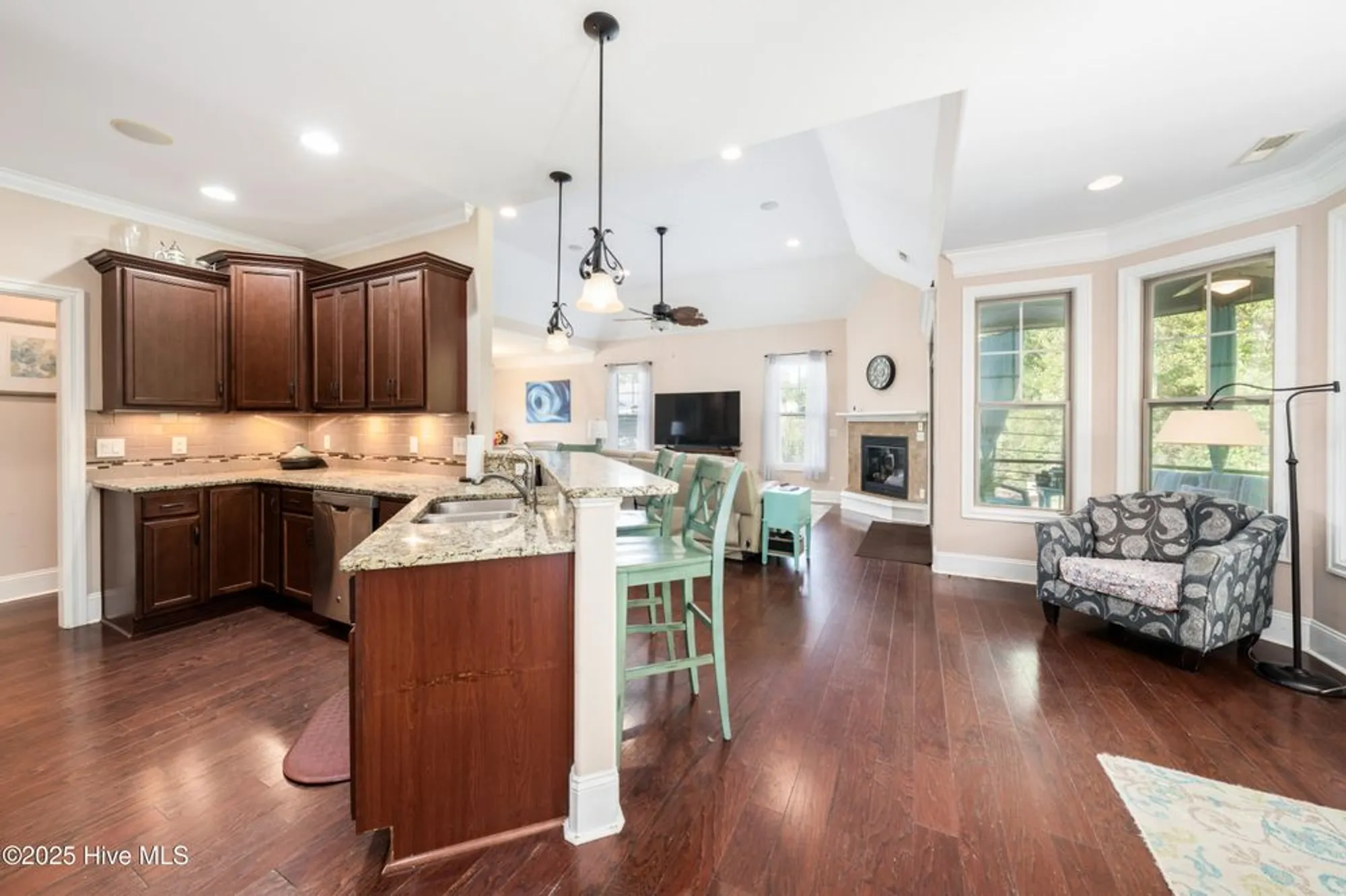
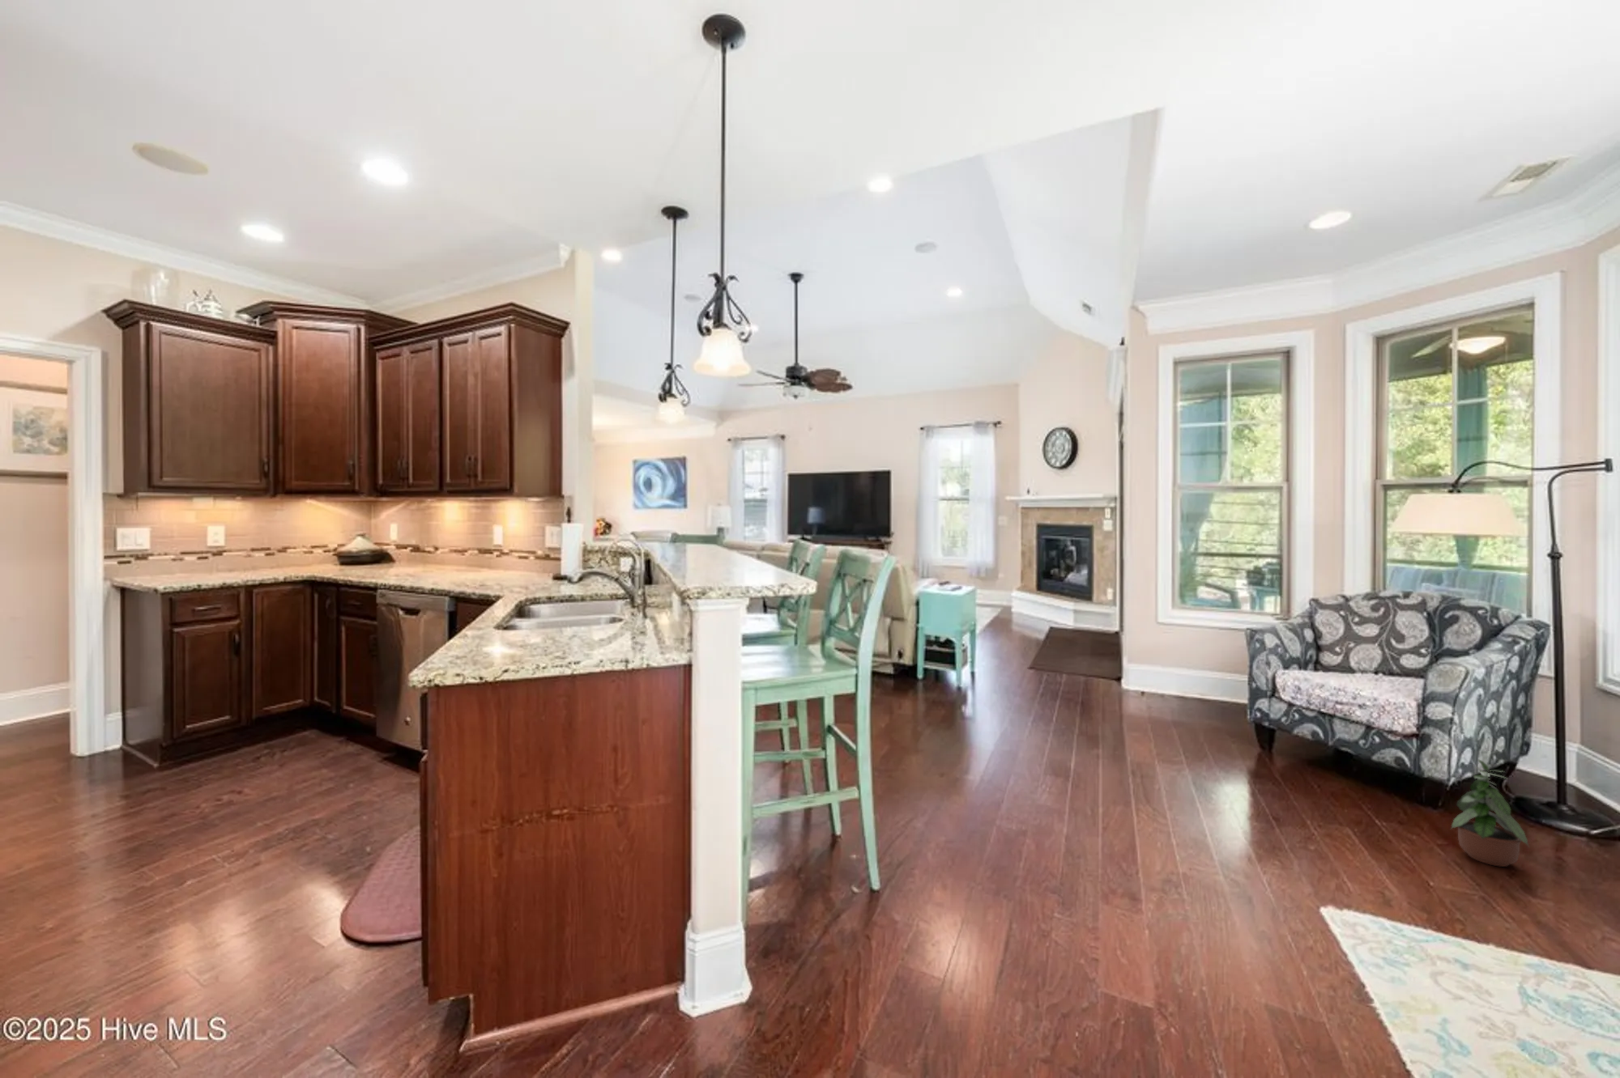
+ potted plant (1486, 808)
